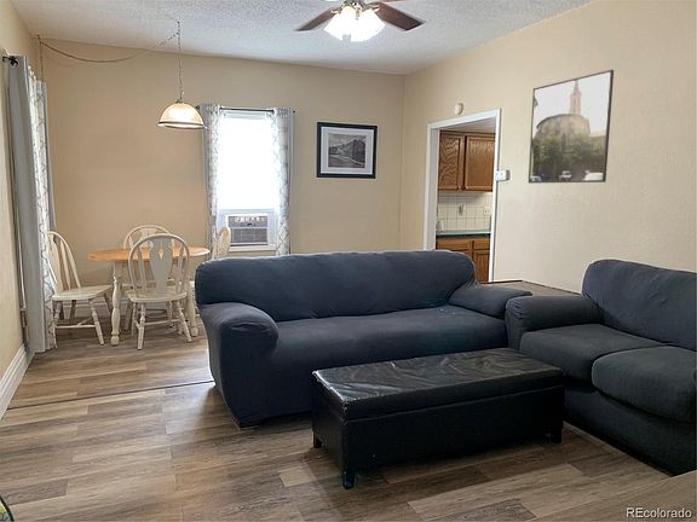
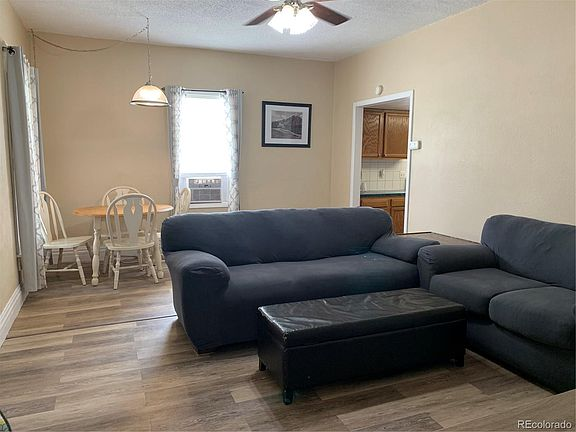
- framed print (566, 132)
